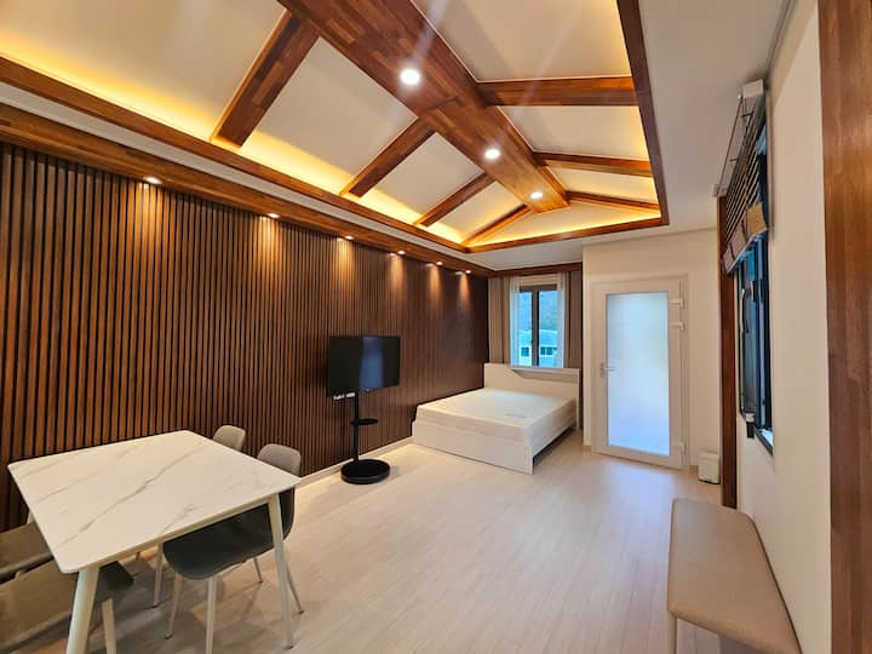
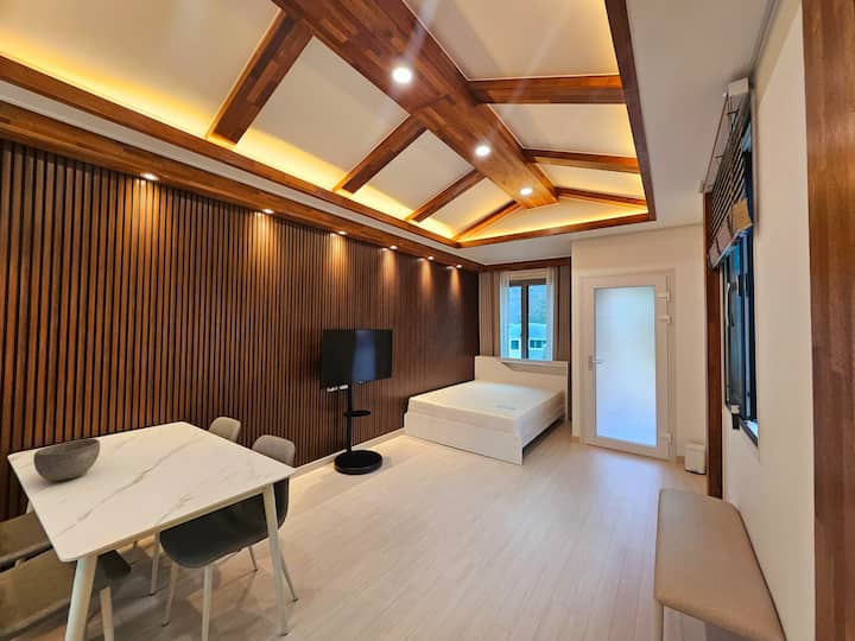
+ bowl (68, 461)
